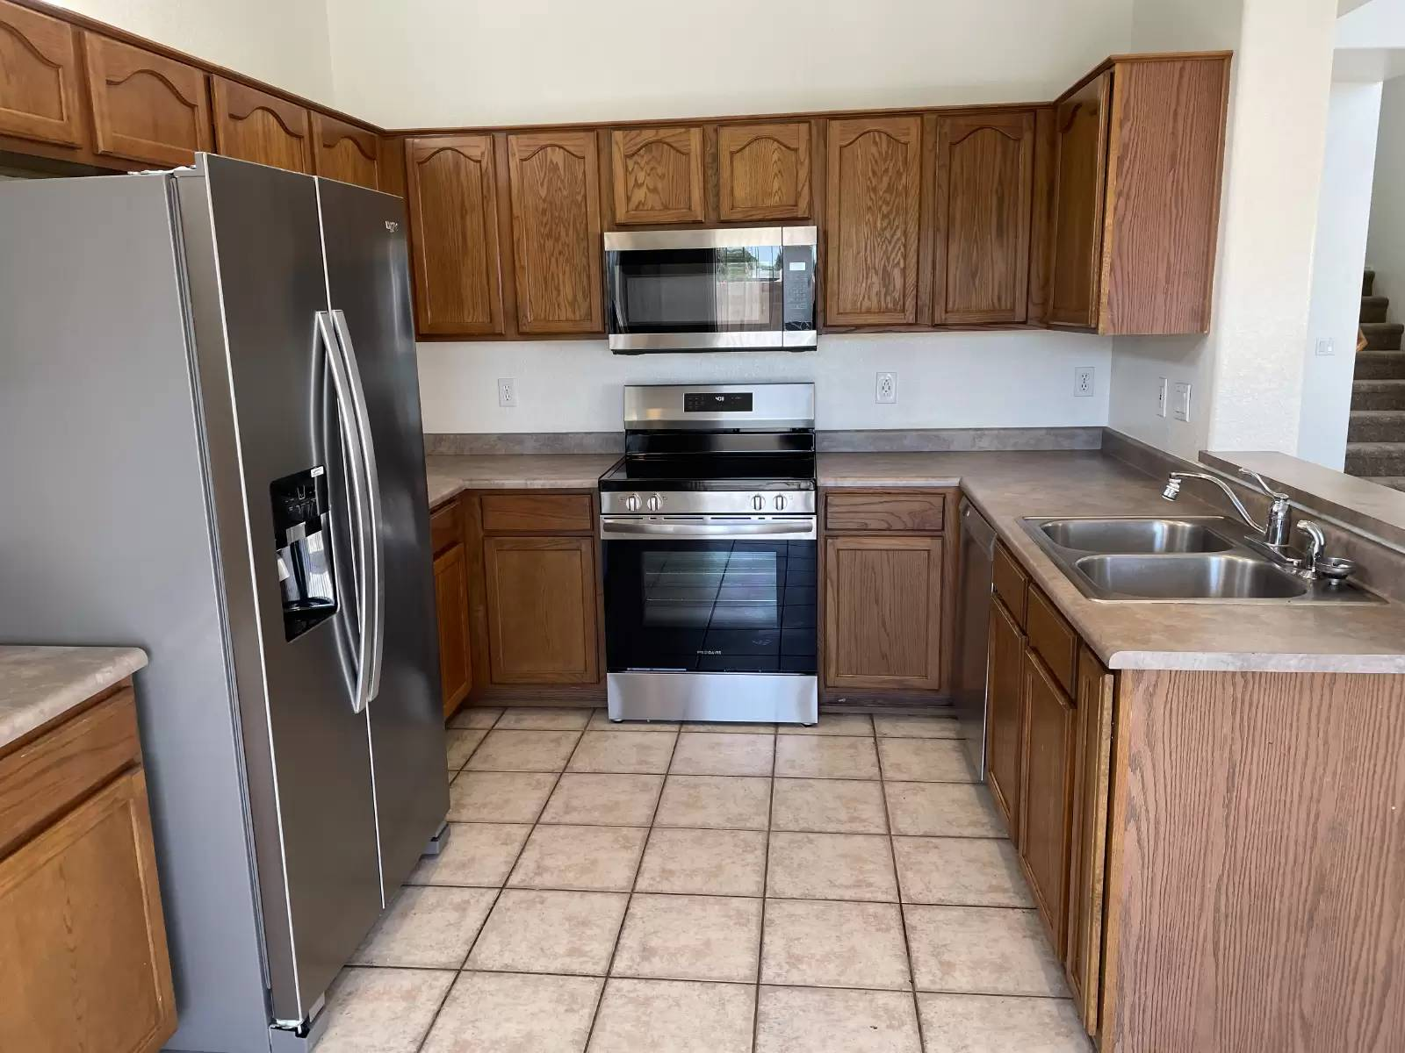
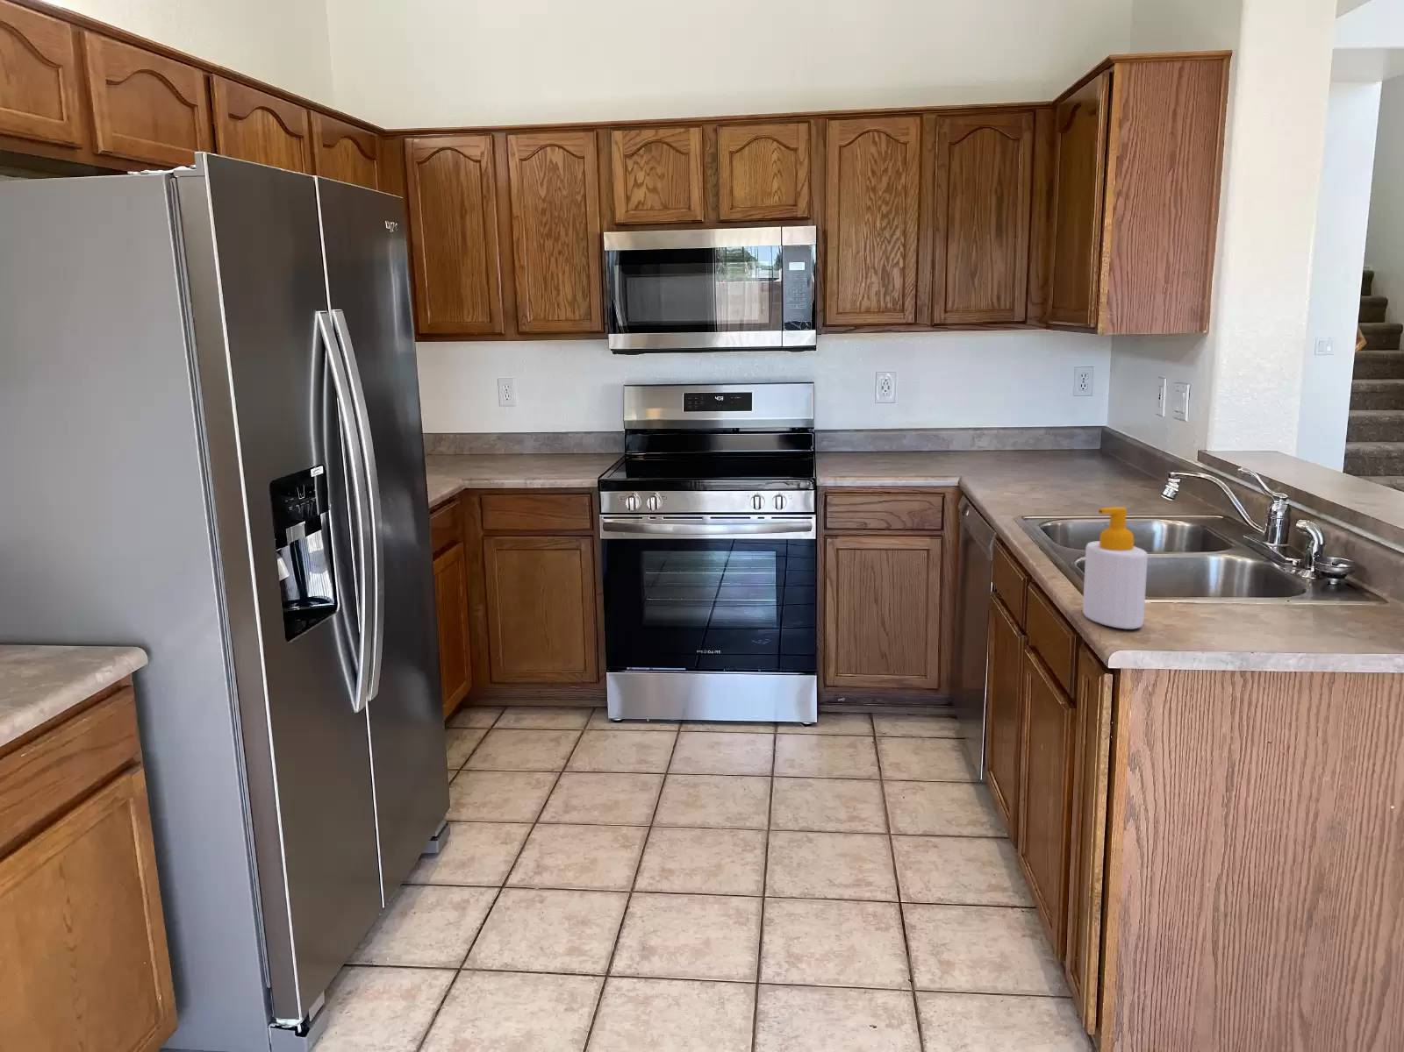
+ soap bottle (1115, 564)
